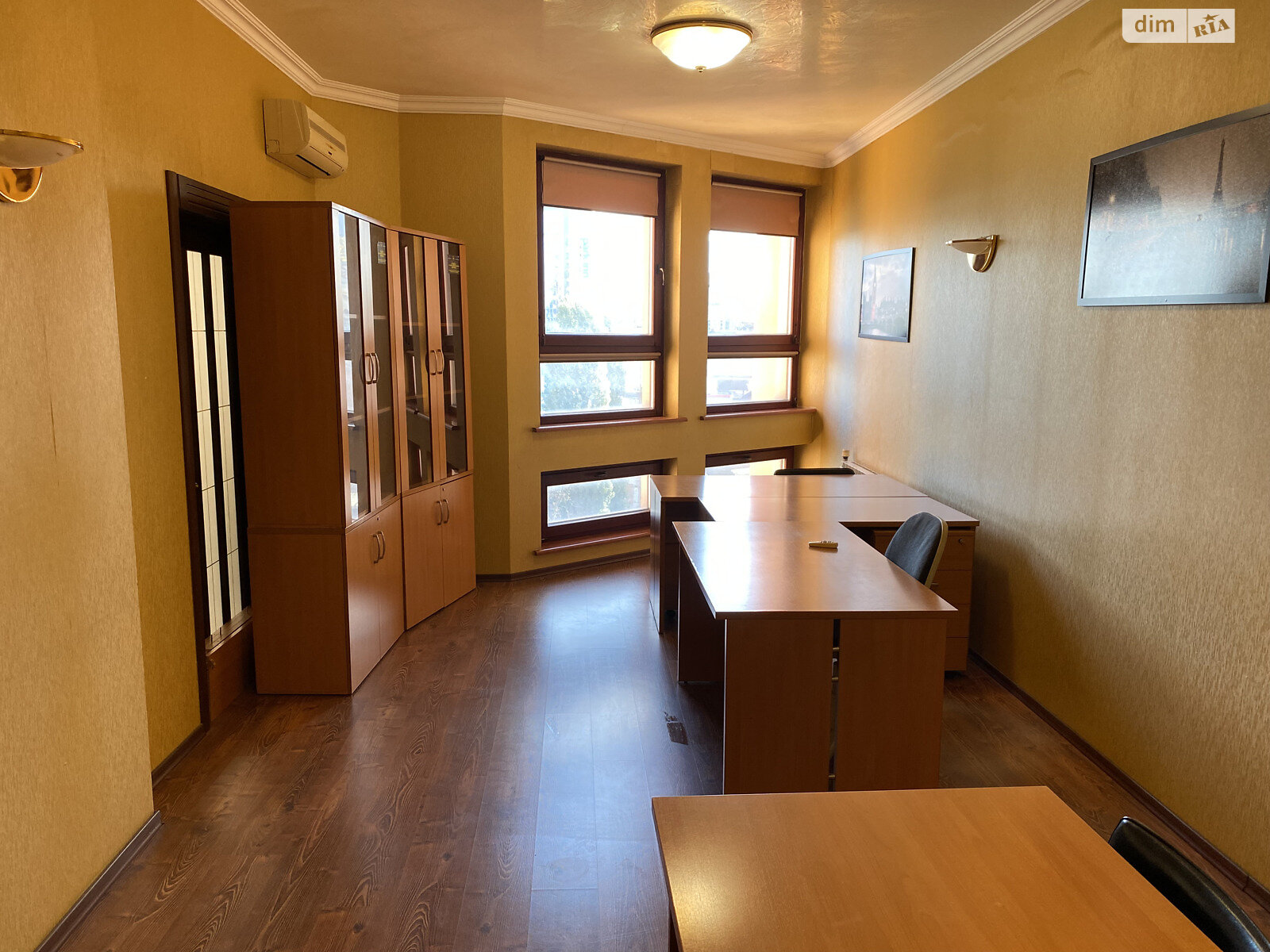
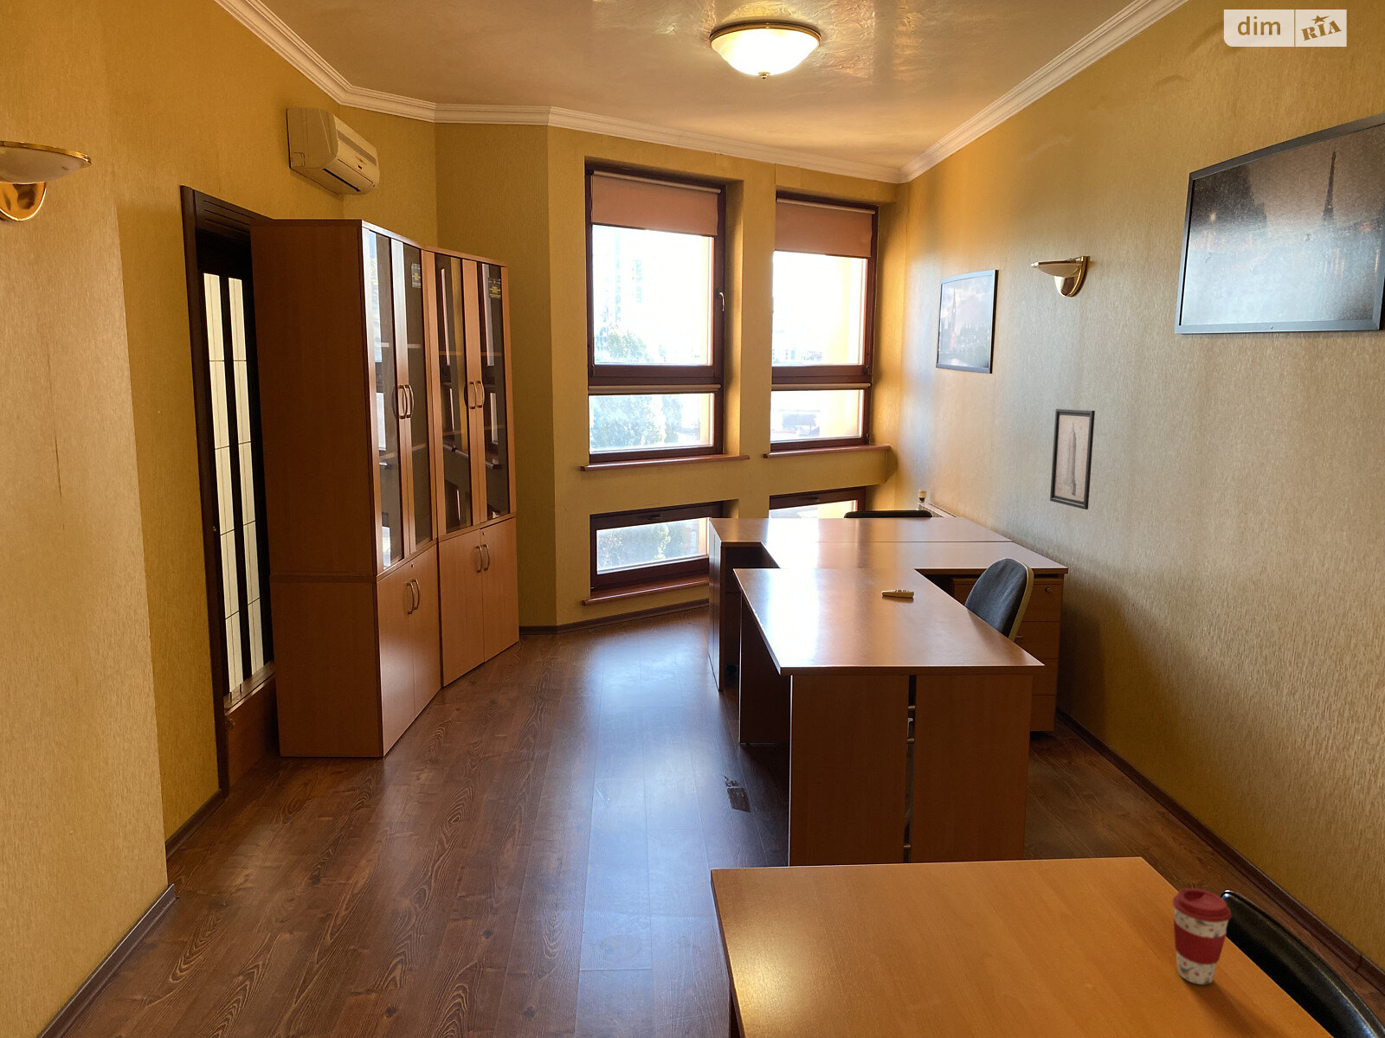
+ wall art (1071, 458)
+ coffee cup (1199, 937)
